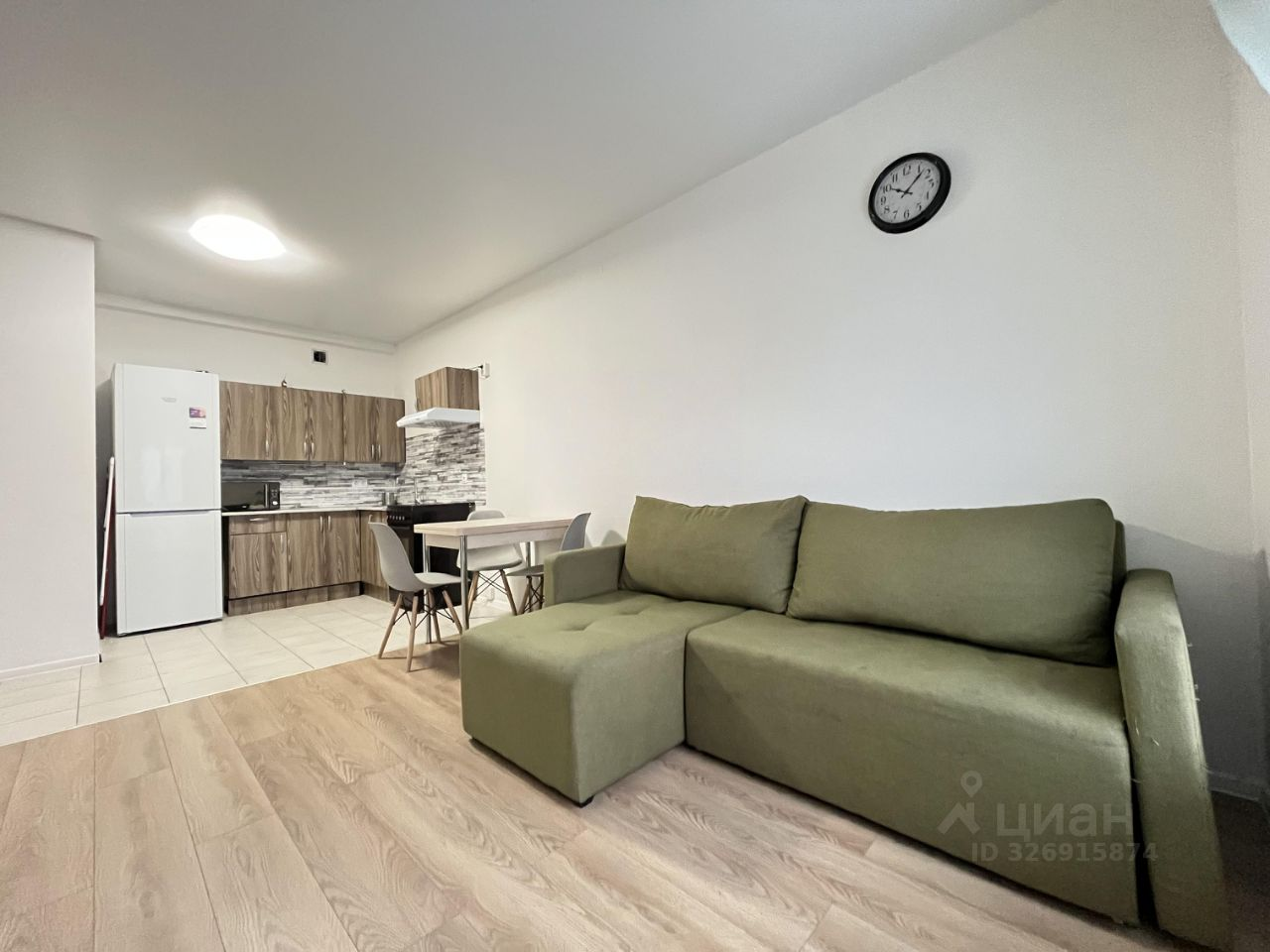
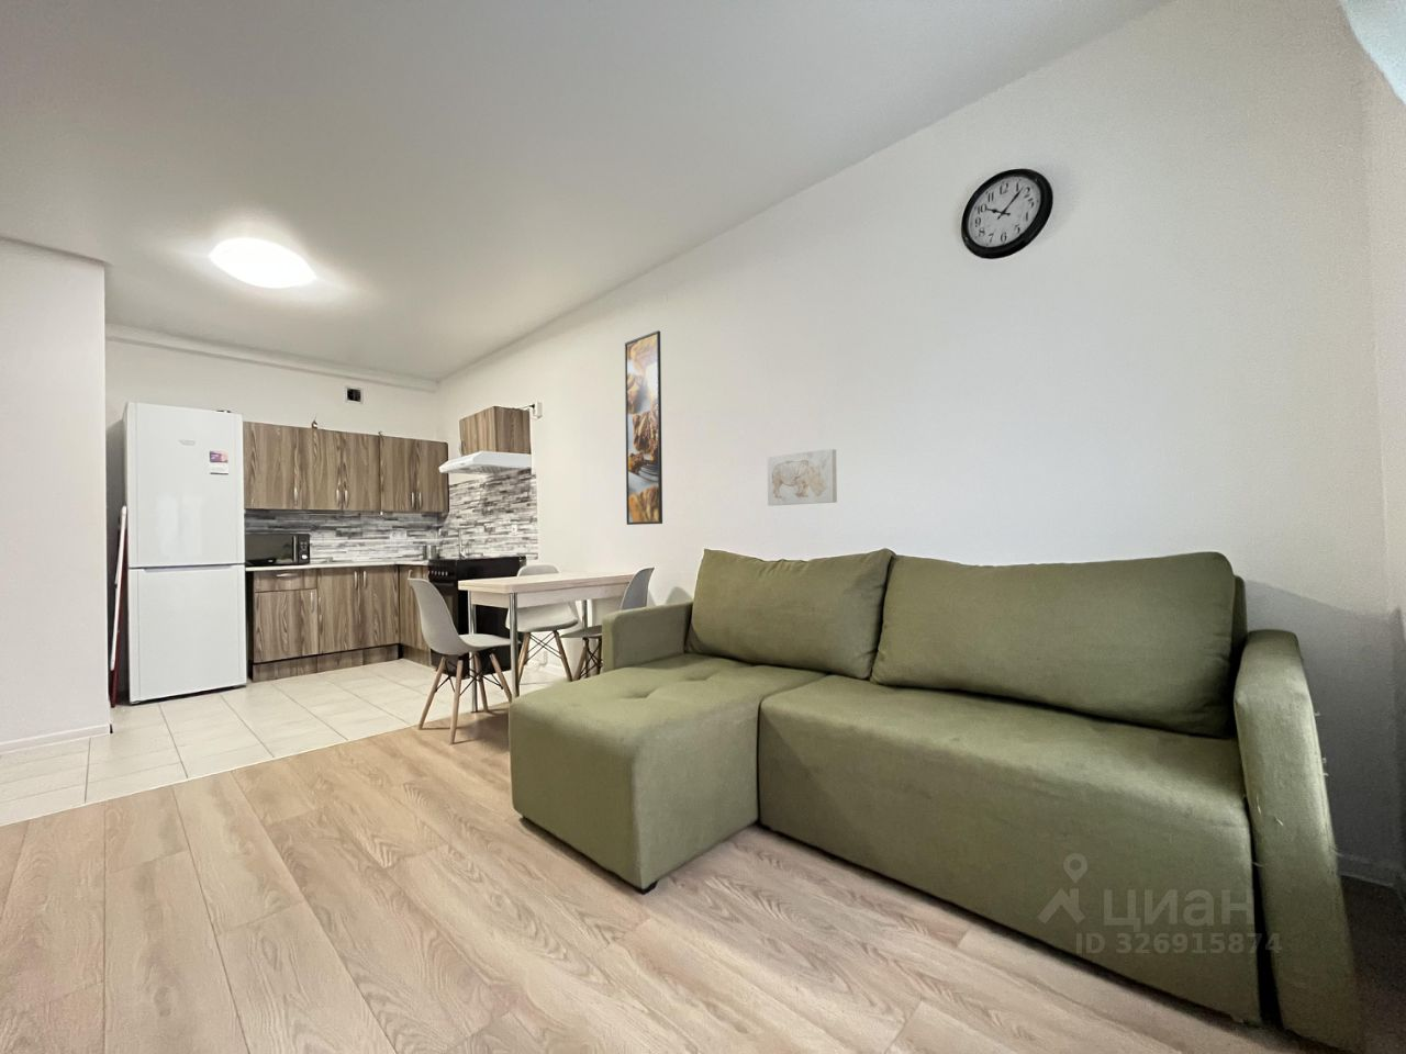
+ wall art (799, 478)
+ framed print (642, 431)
